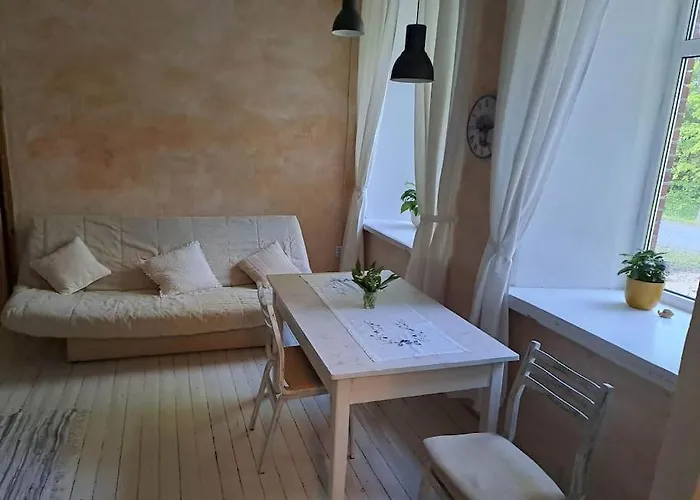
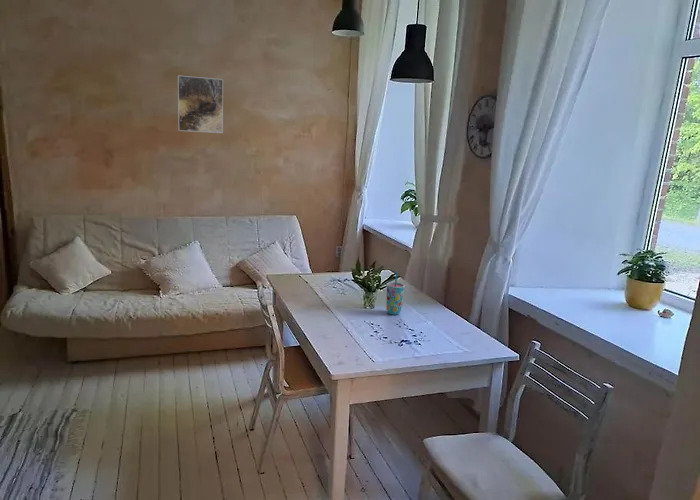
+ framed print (200, 105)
+ cup (395, 292)
